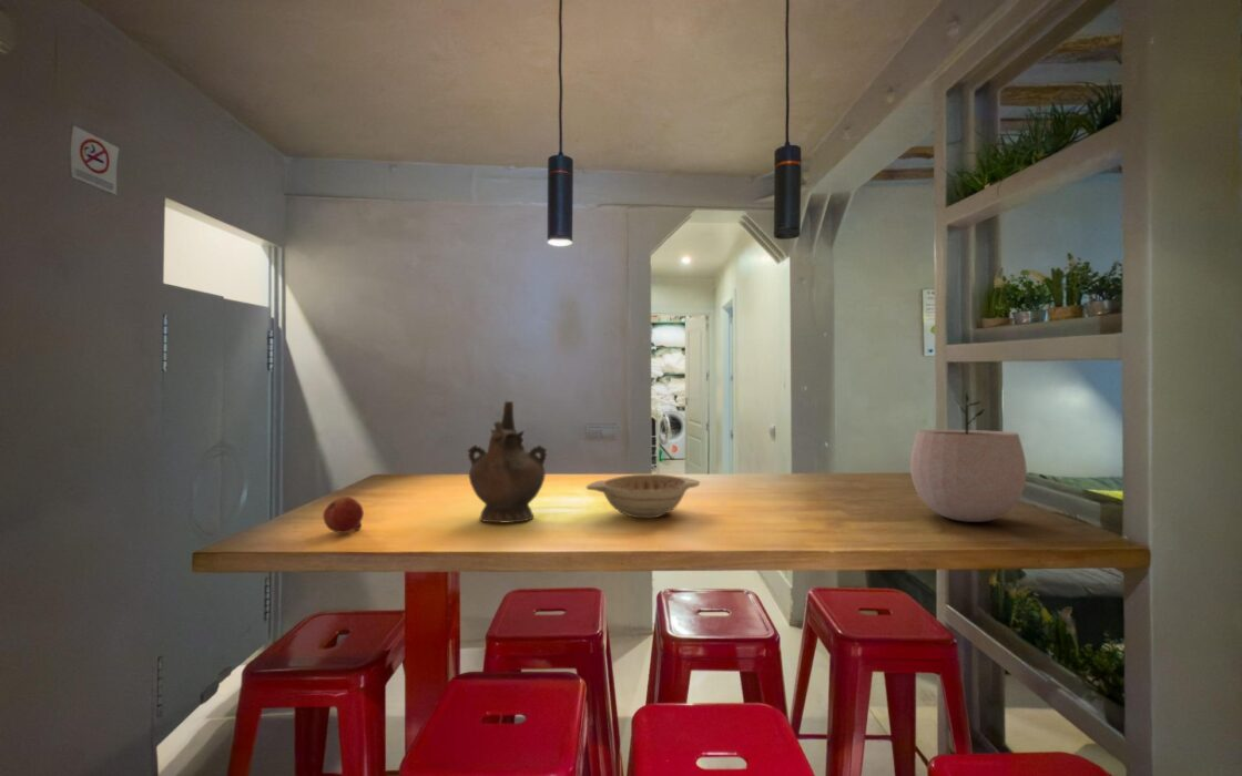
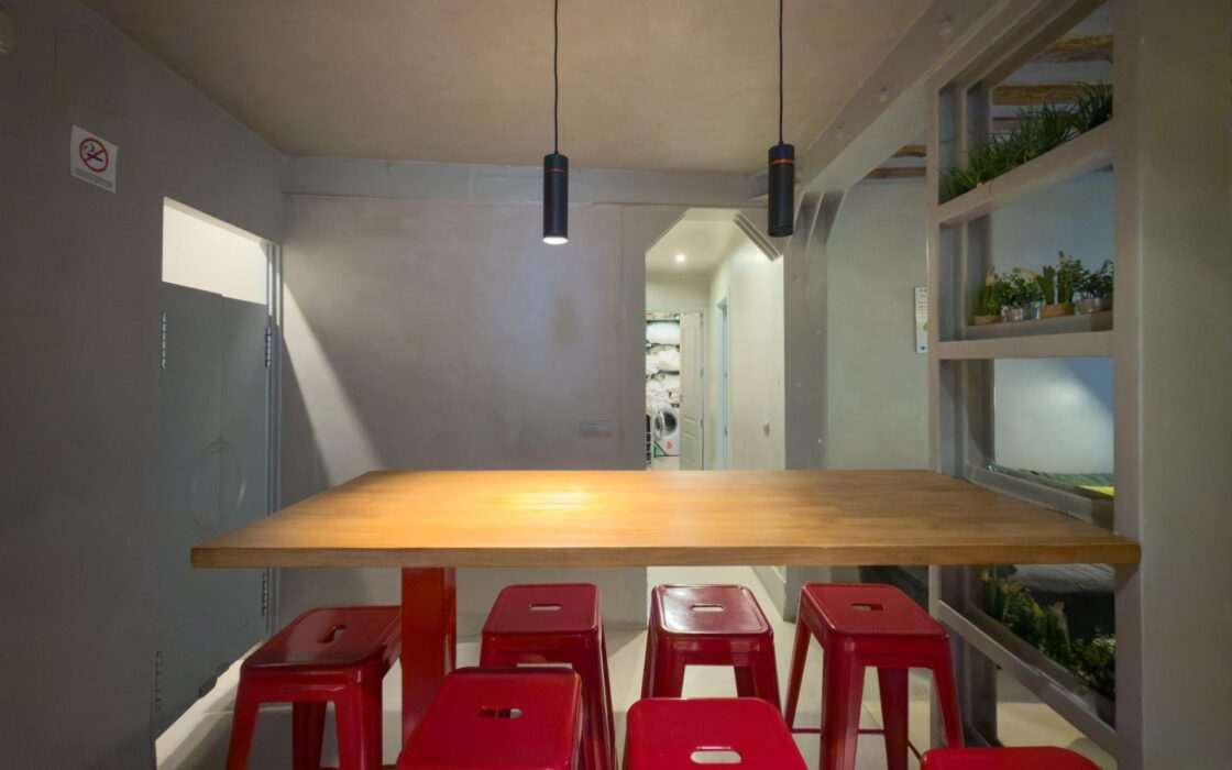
- fruit (344, 514)
- decorative bowl (643, 497)
- plant pot (966, 456)
- ceremonial vessel (506, 460)
